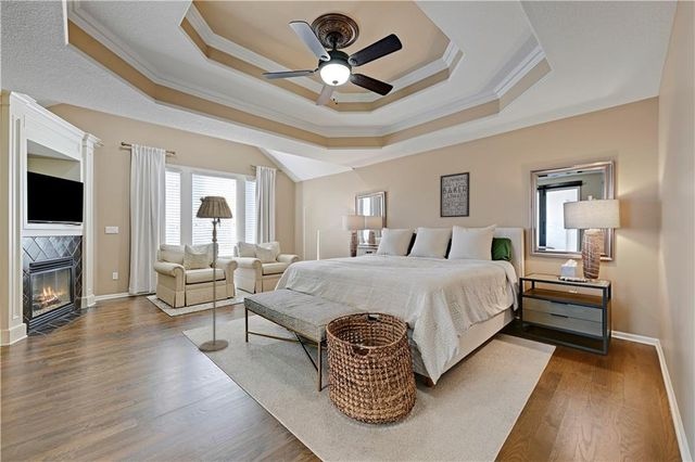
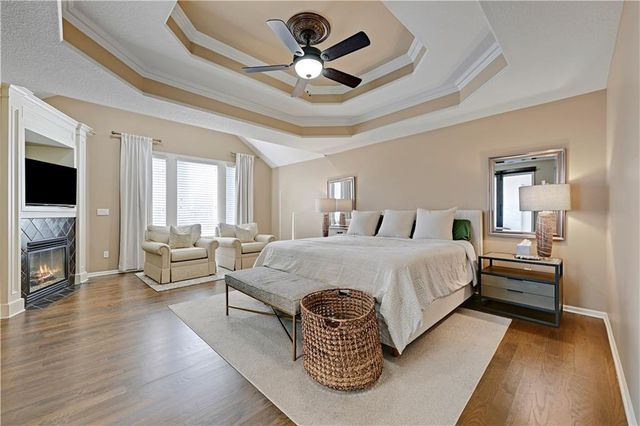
- wall art (454, 195)
- floor lamp (214, 271)
